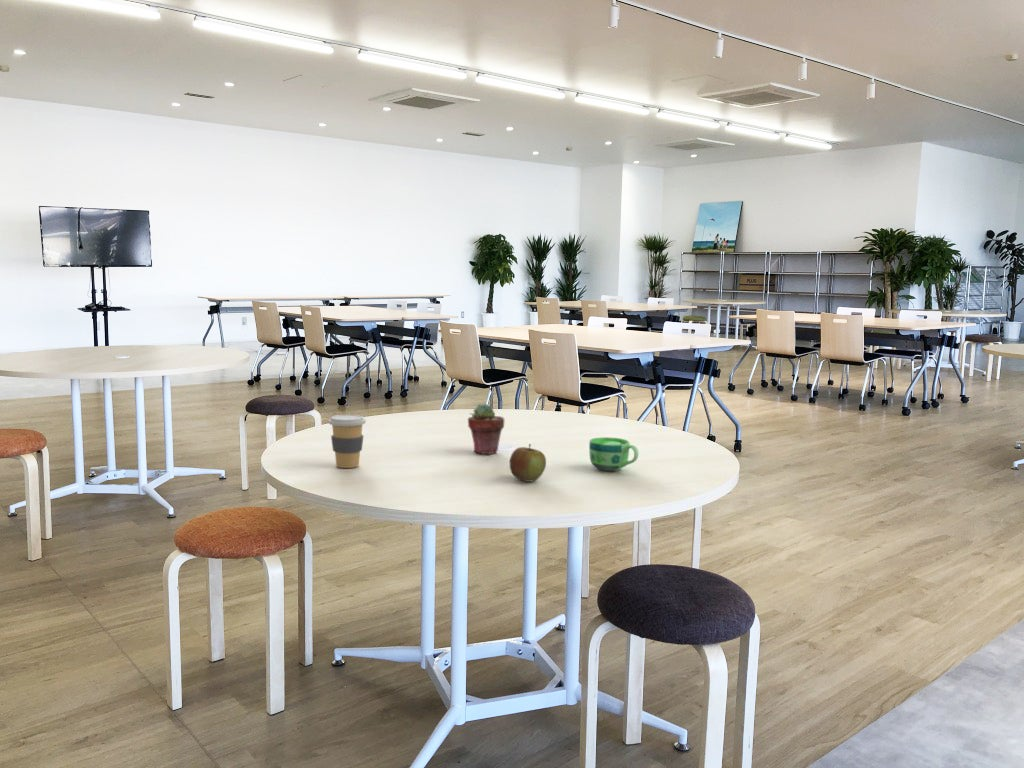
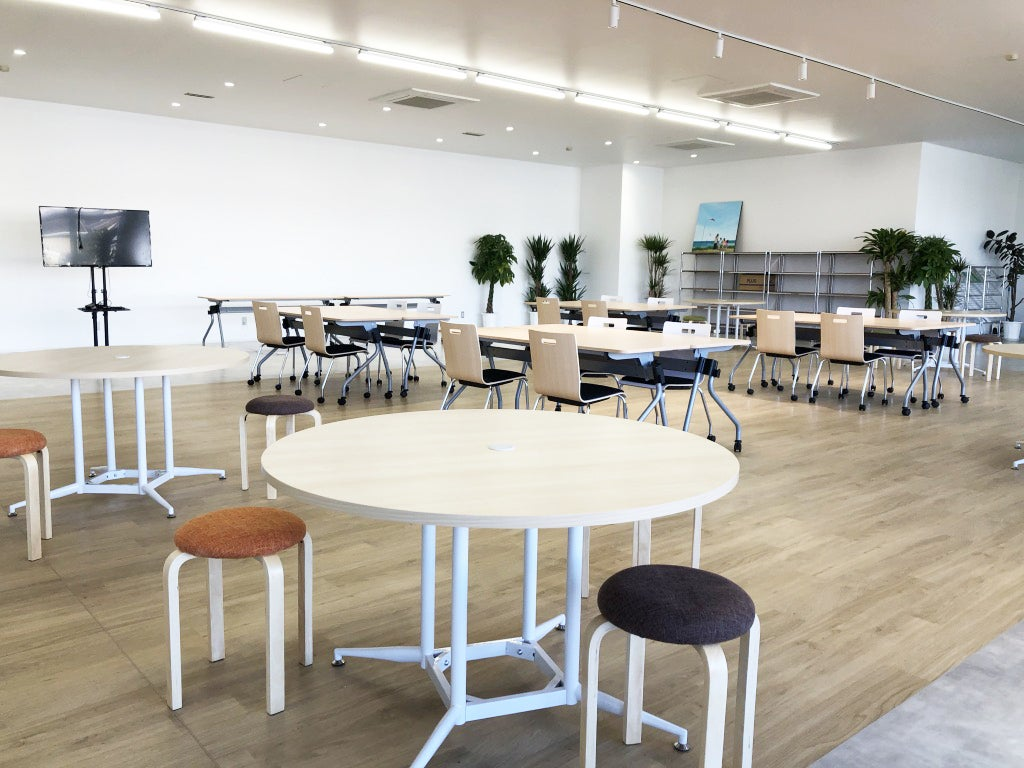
- apple (527, 461)
- coffee cup (347, 441)
- potted succulent (485, 427)
- cup (615, 455)
